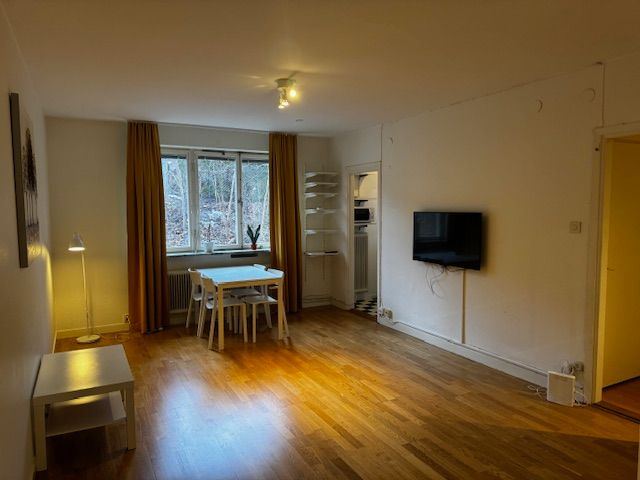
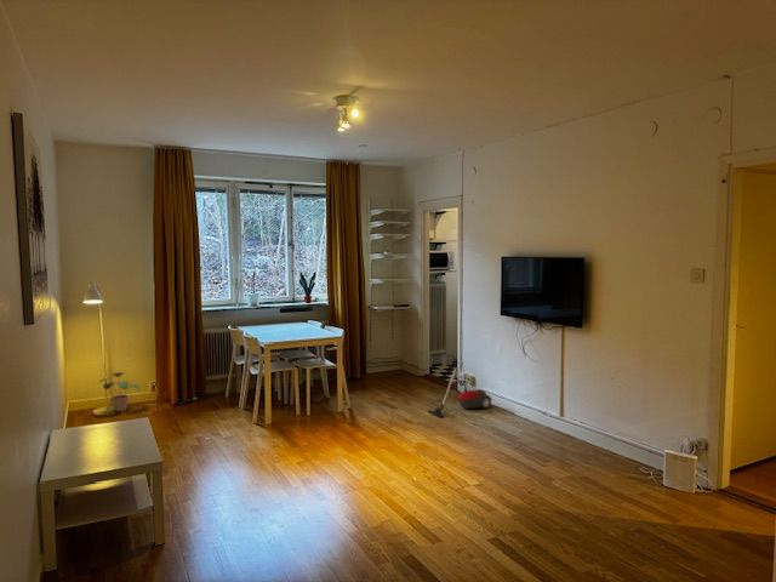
+ vacuum cleaner (457, 381)
+ potted plant (119, 390)
